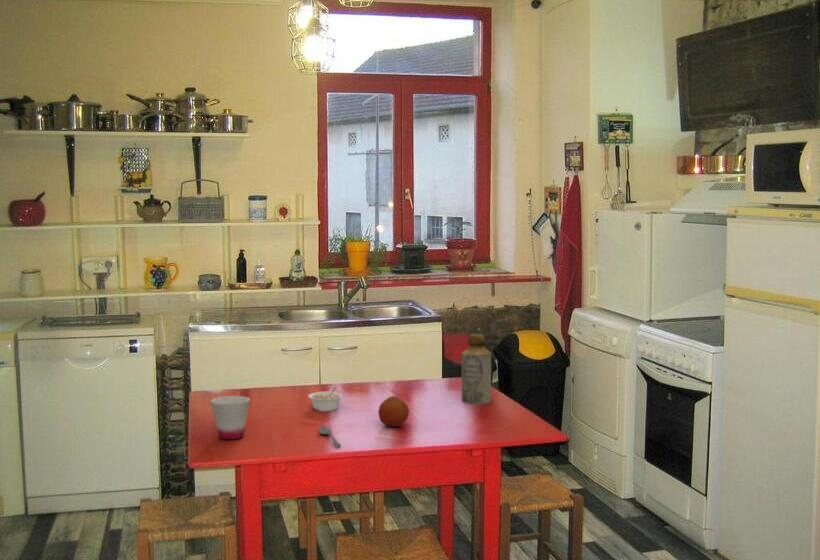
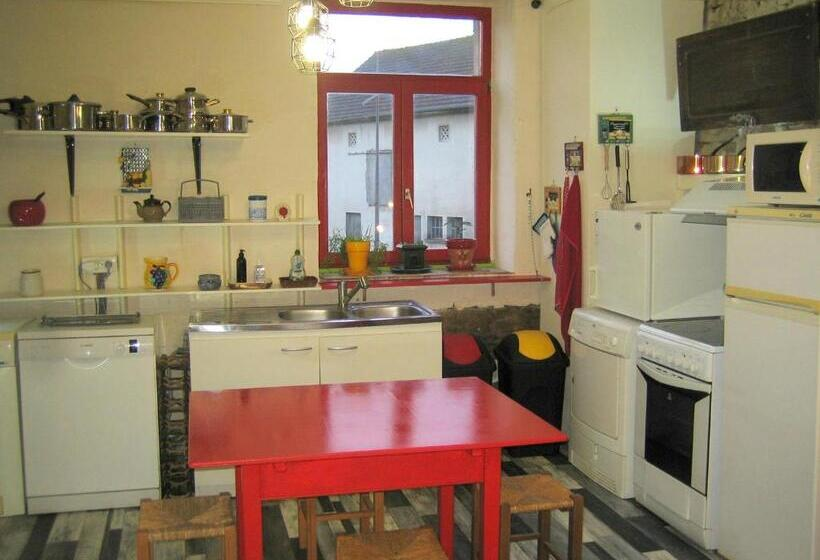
- cup (230, 418)
- spoon (330, 435)
- fruit (393, 411)
- bottle (476, 368)
- legume (325, 400)
